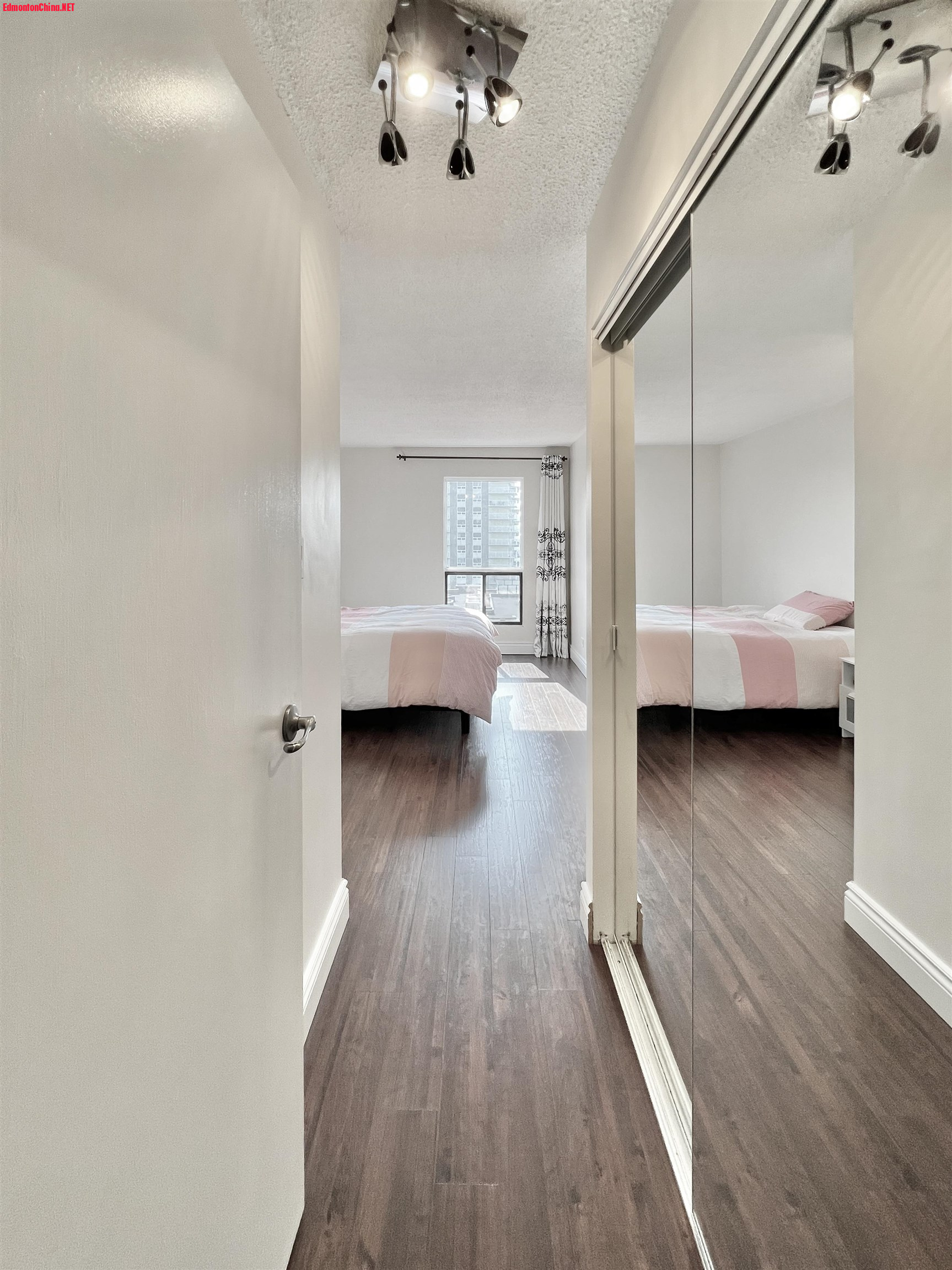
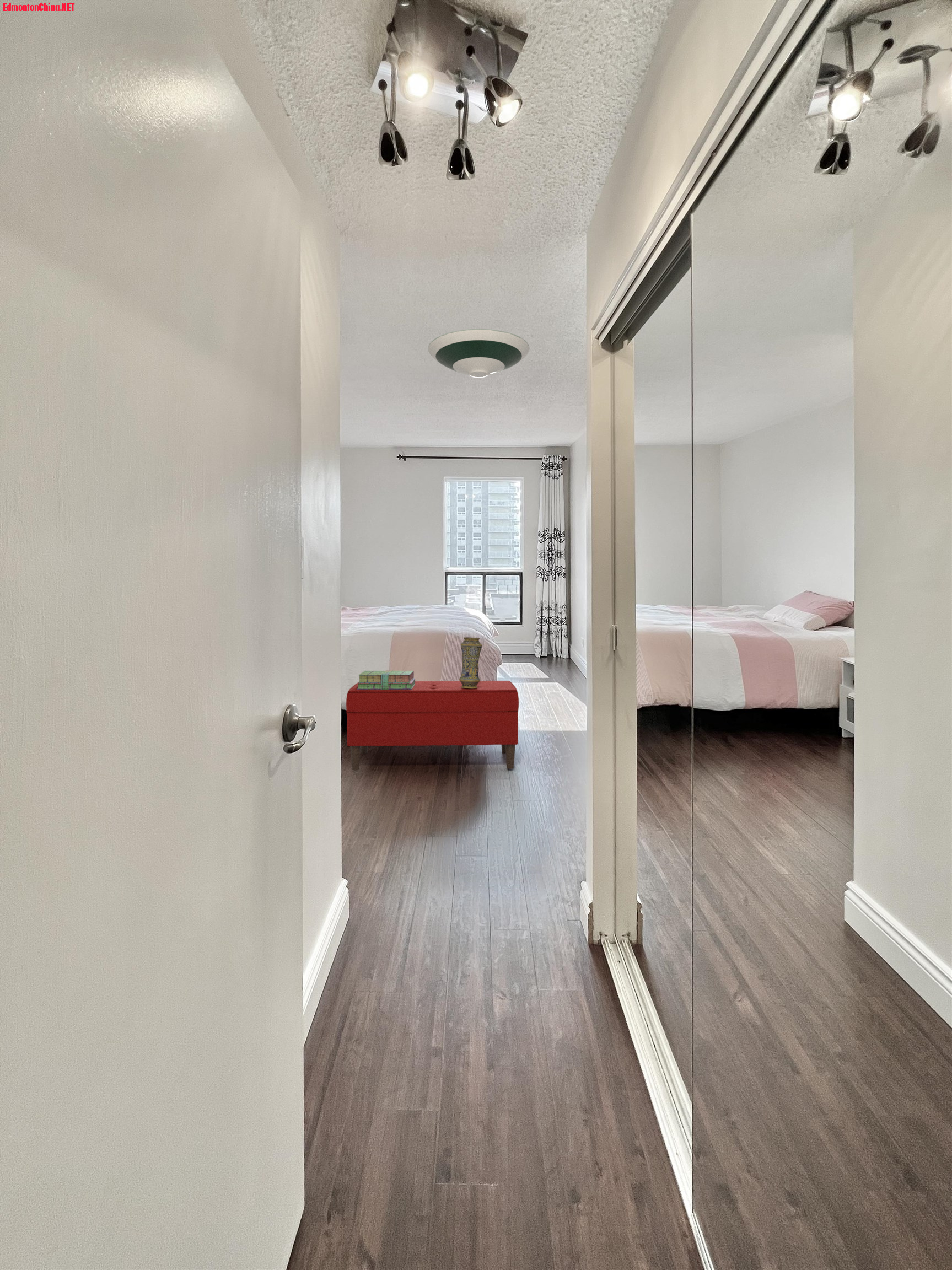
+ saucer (478, 362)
+ stack of books (387, 679)
+ vase (470, 663)
+ bench (434, 723)
